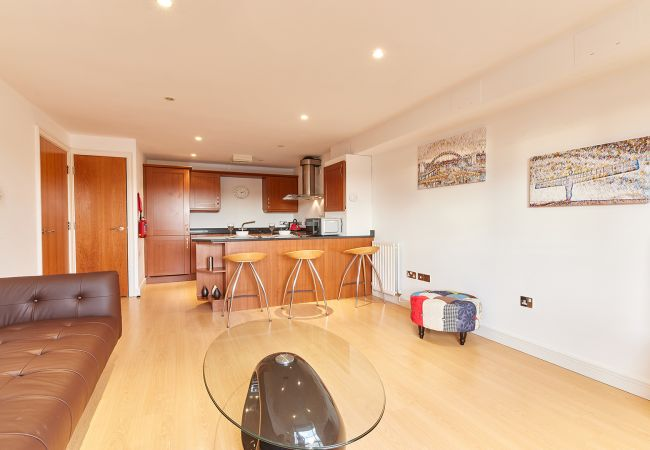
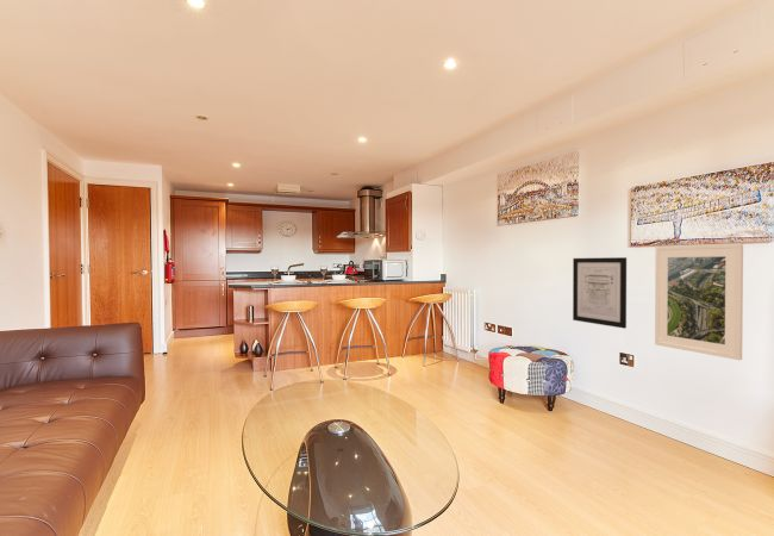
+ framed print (694, 298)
+ wall art (598, 291)
